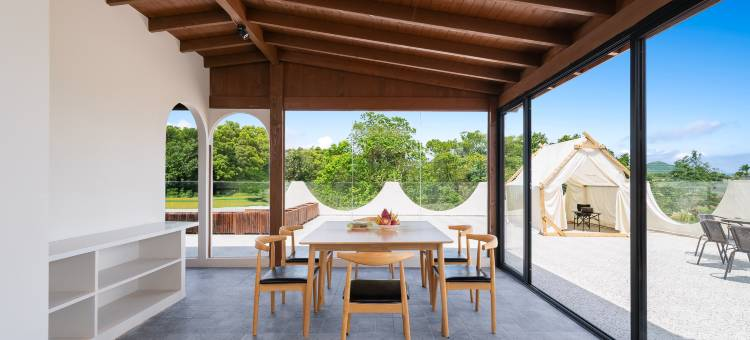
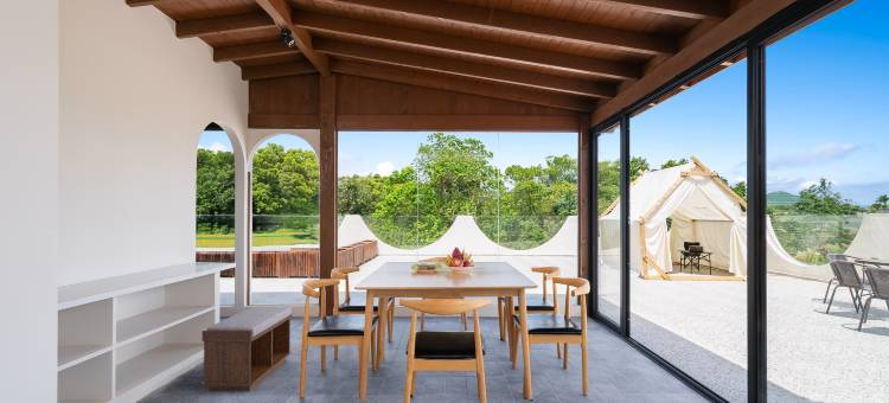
+ bench (251, 344)
